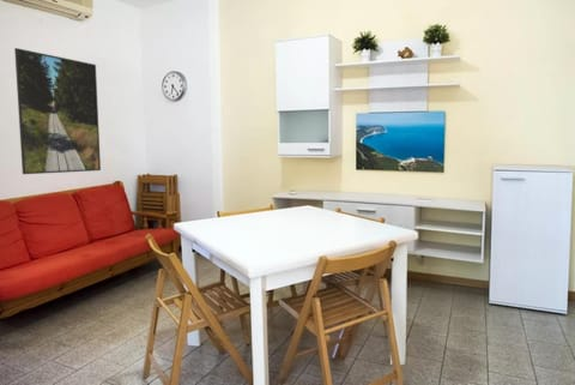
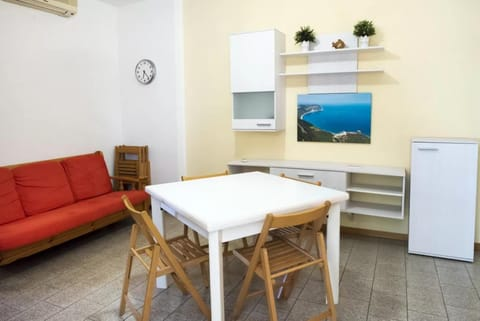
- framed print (61, 115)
